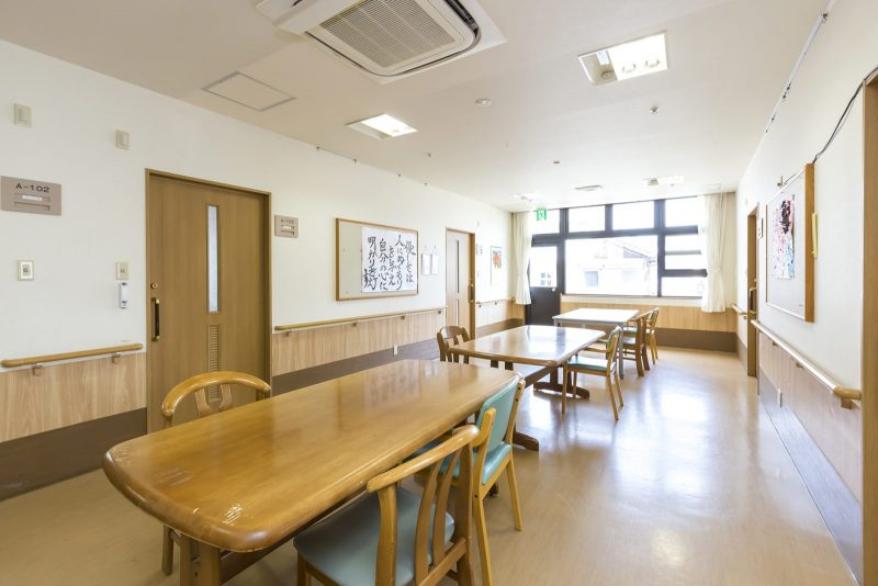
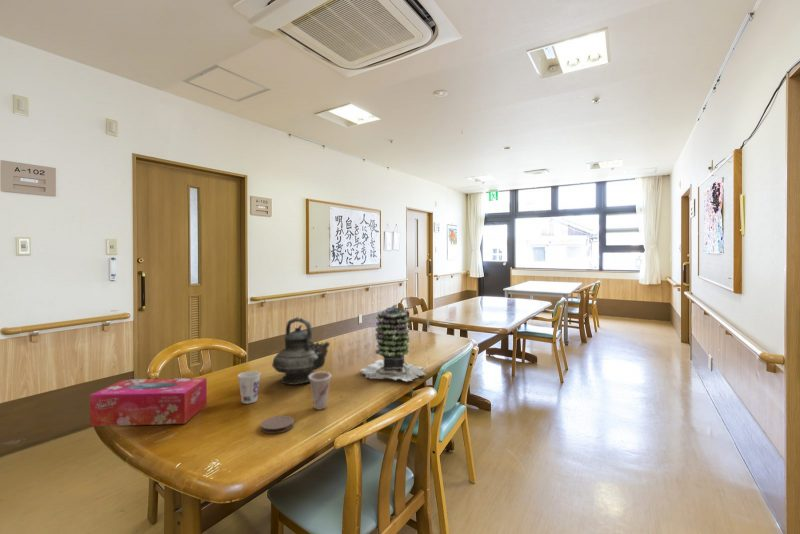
+ tissue box (152, 400)
+ succulent plant (391, 336)
+ cup (249, 387)
+ cup (320, 391)
+ coaster (277, 424)
+ teapot (304, 349)
